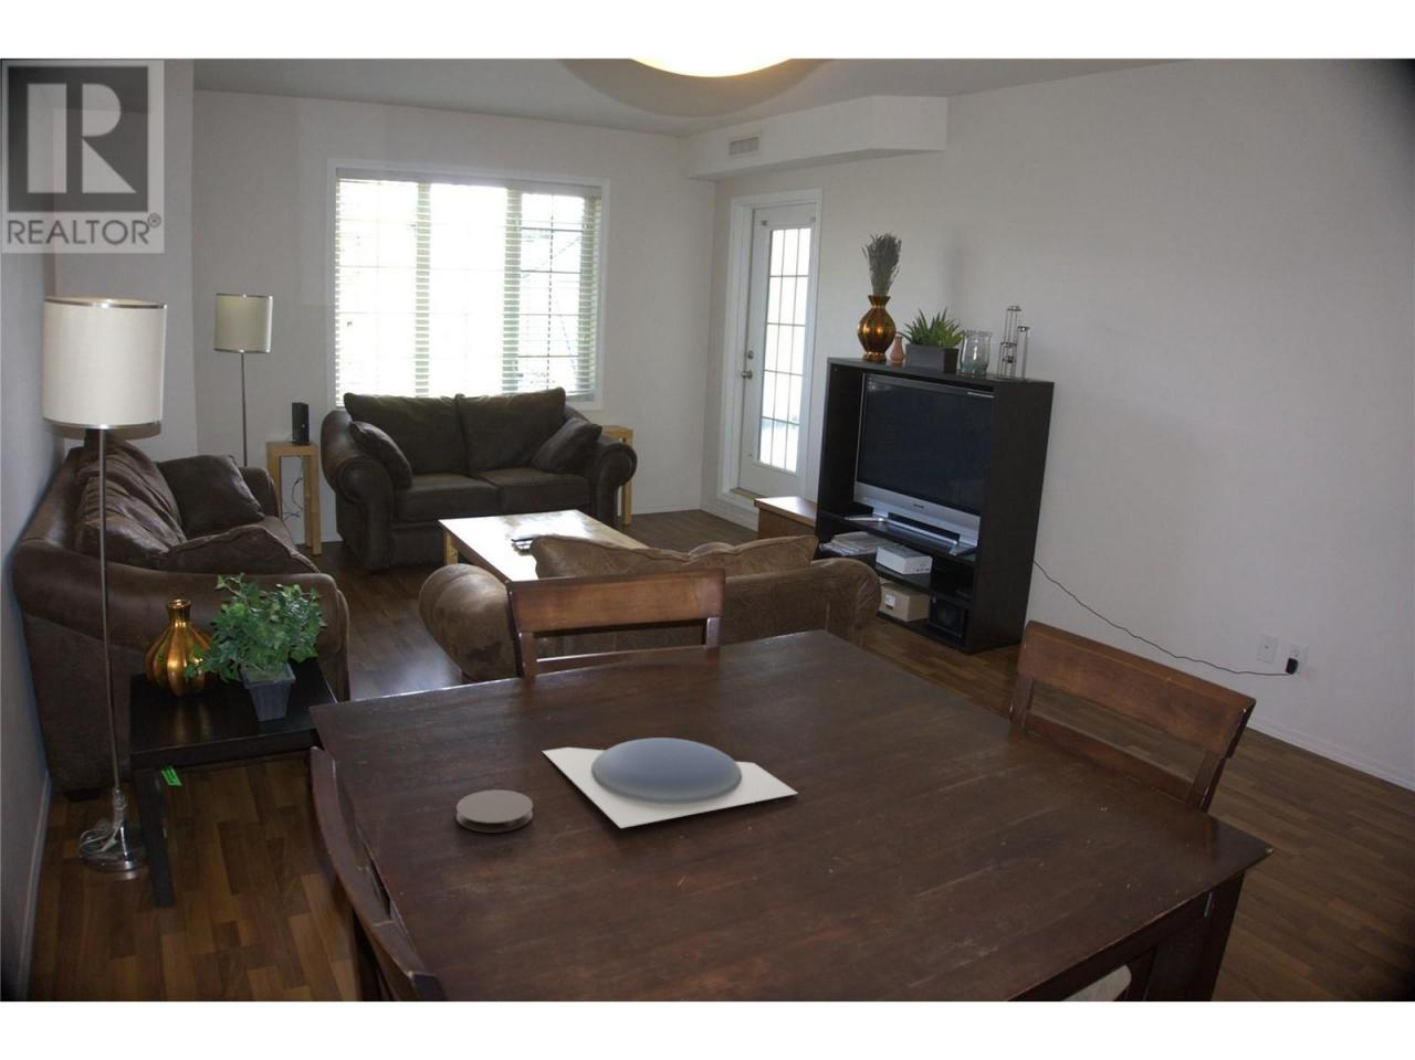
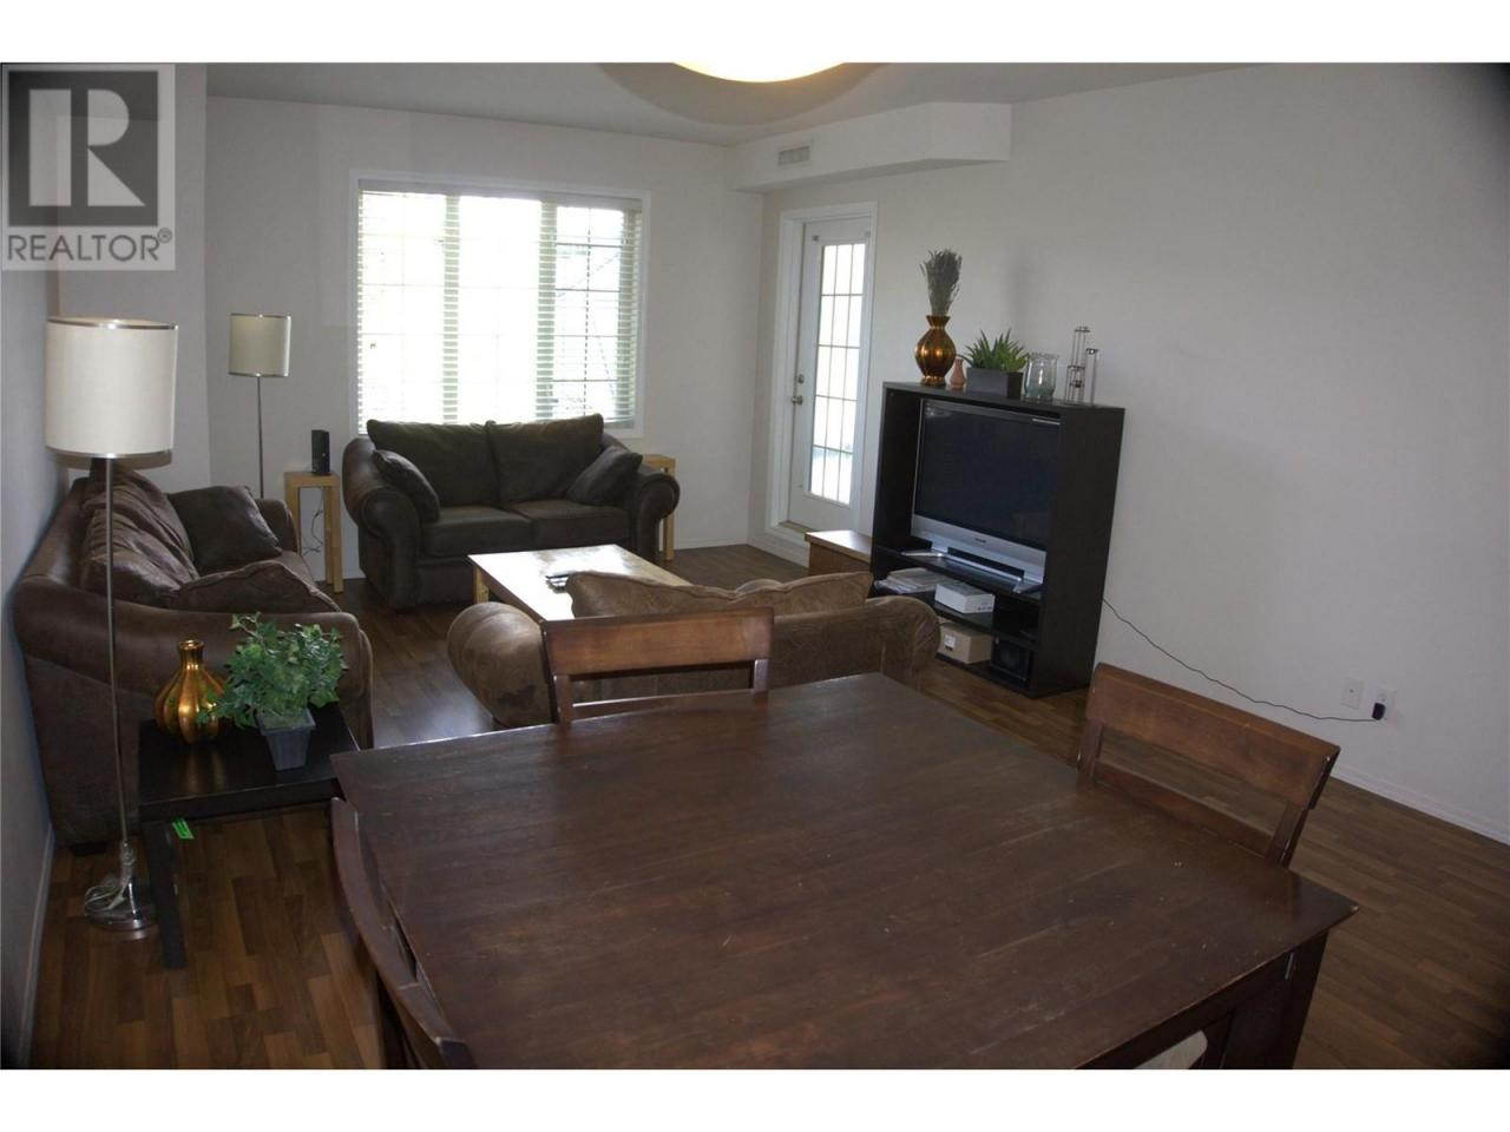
- coaster (495, 809)
- bowl (666, 763)
